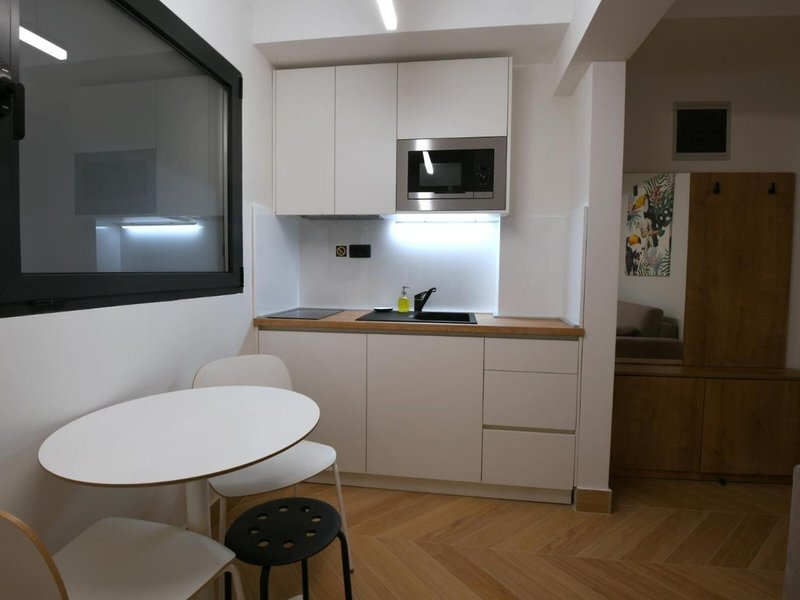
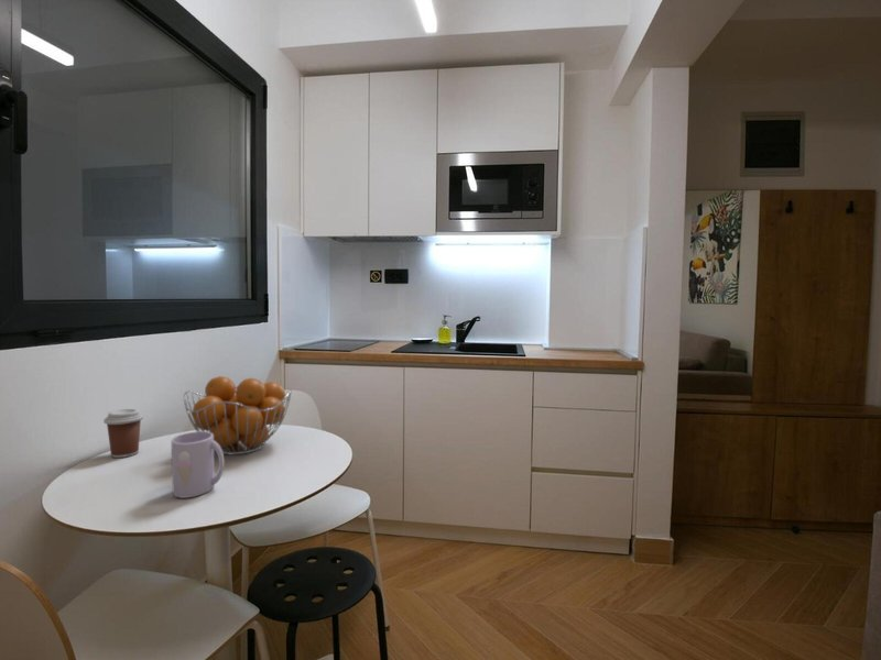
+ coffee cup (123, 432)
+ mug (199, 463)
+ fruit basket (240, 413)
